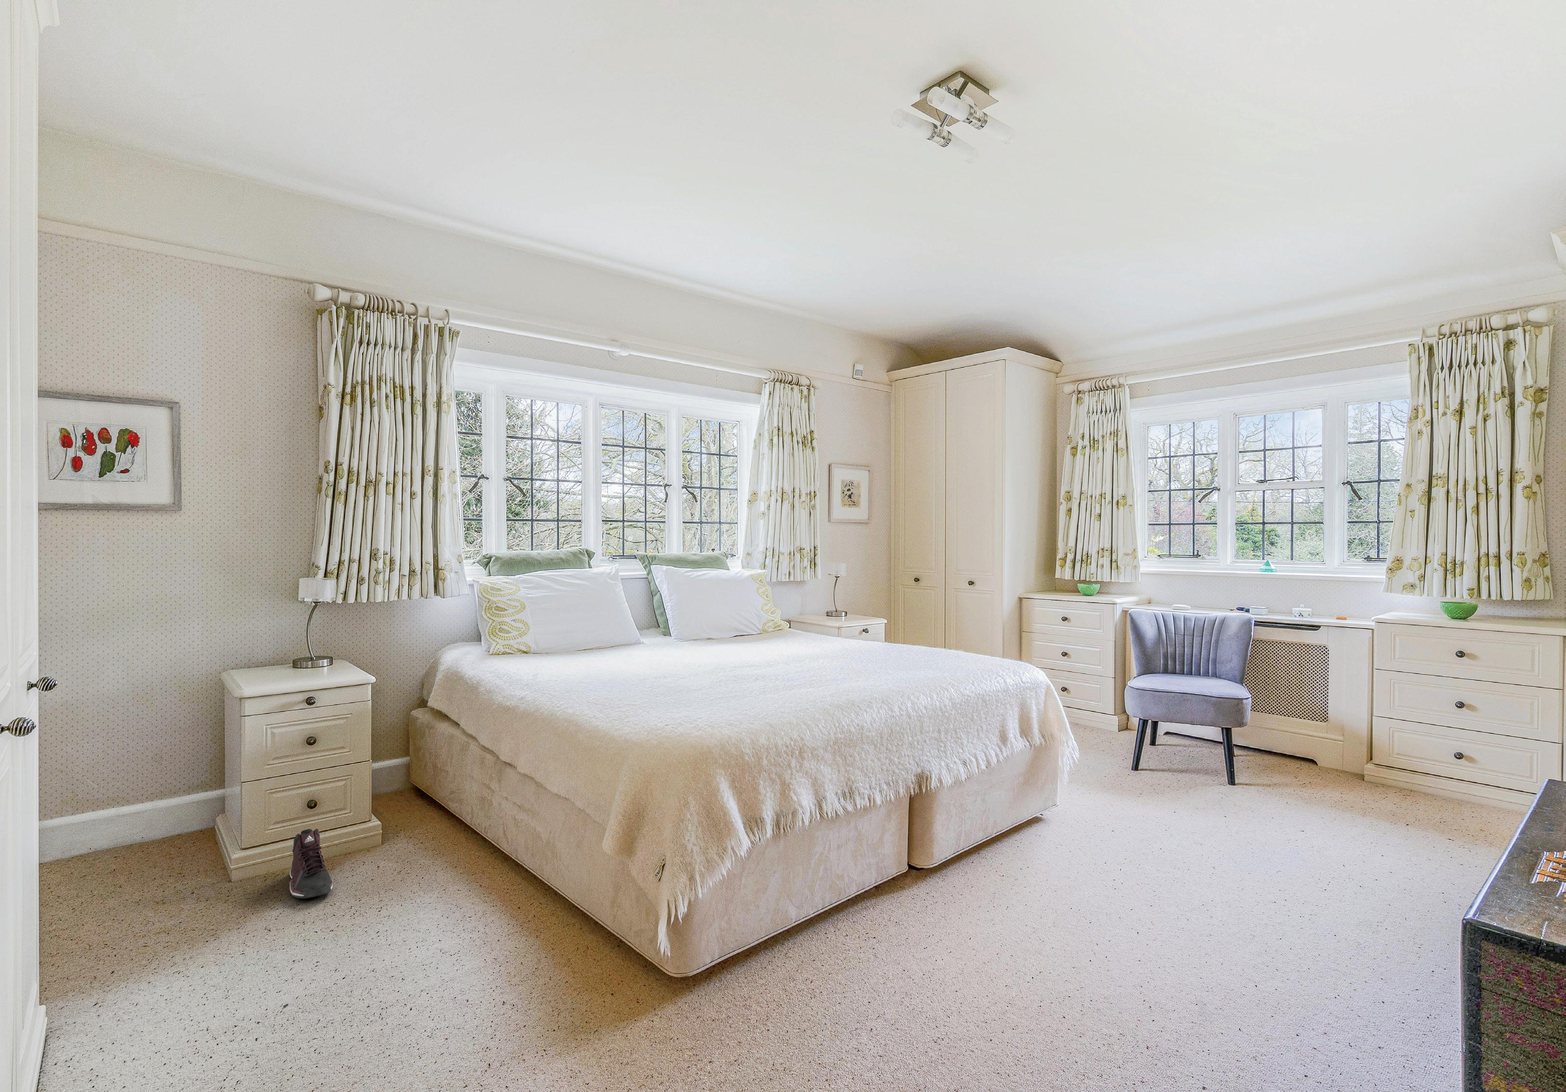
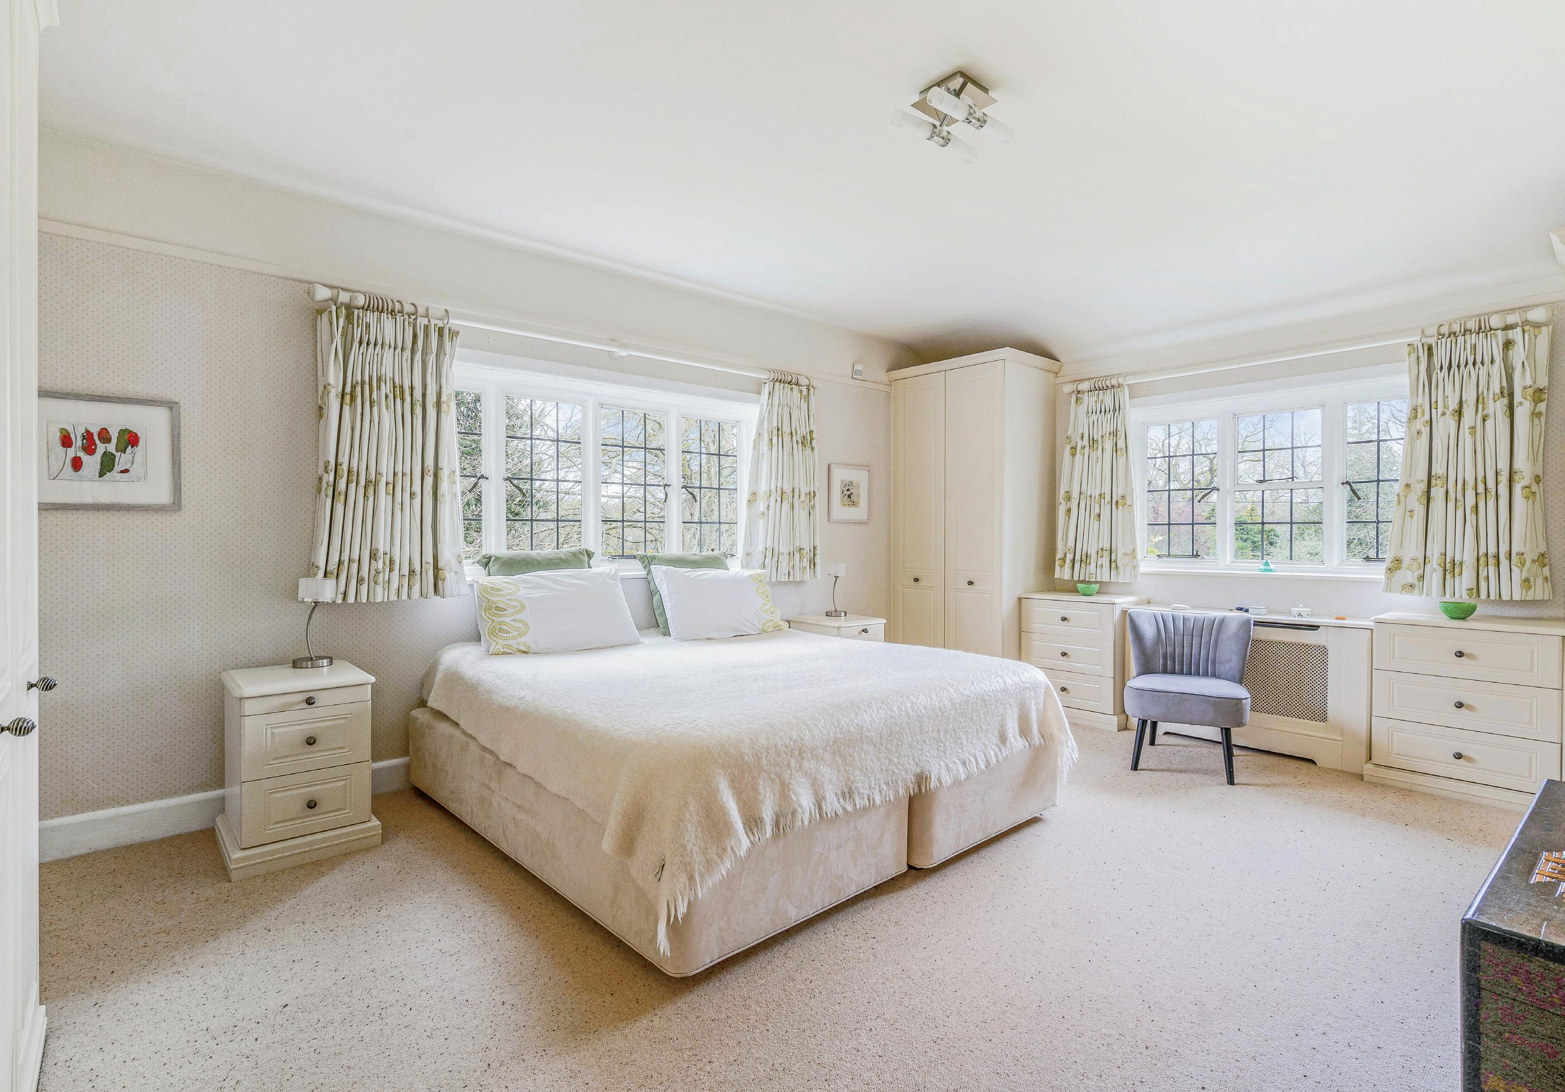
- sneaker (307, 859)
